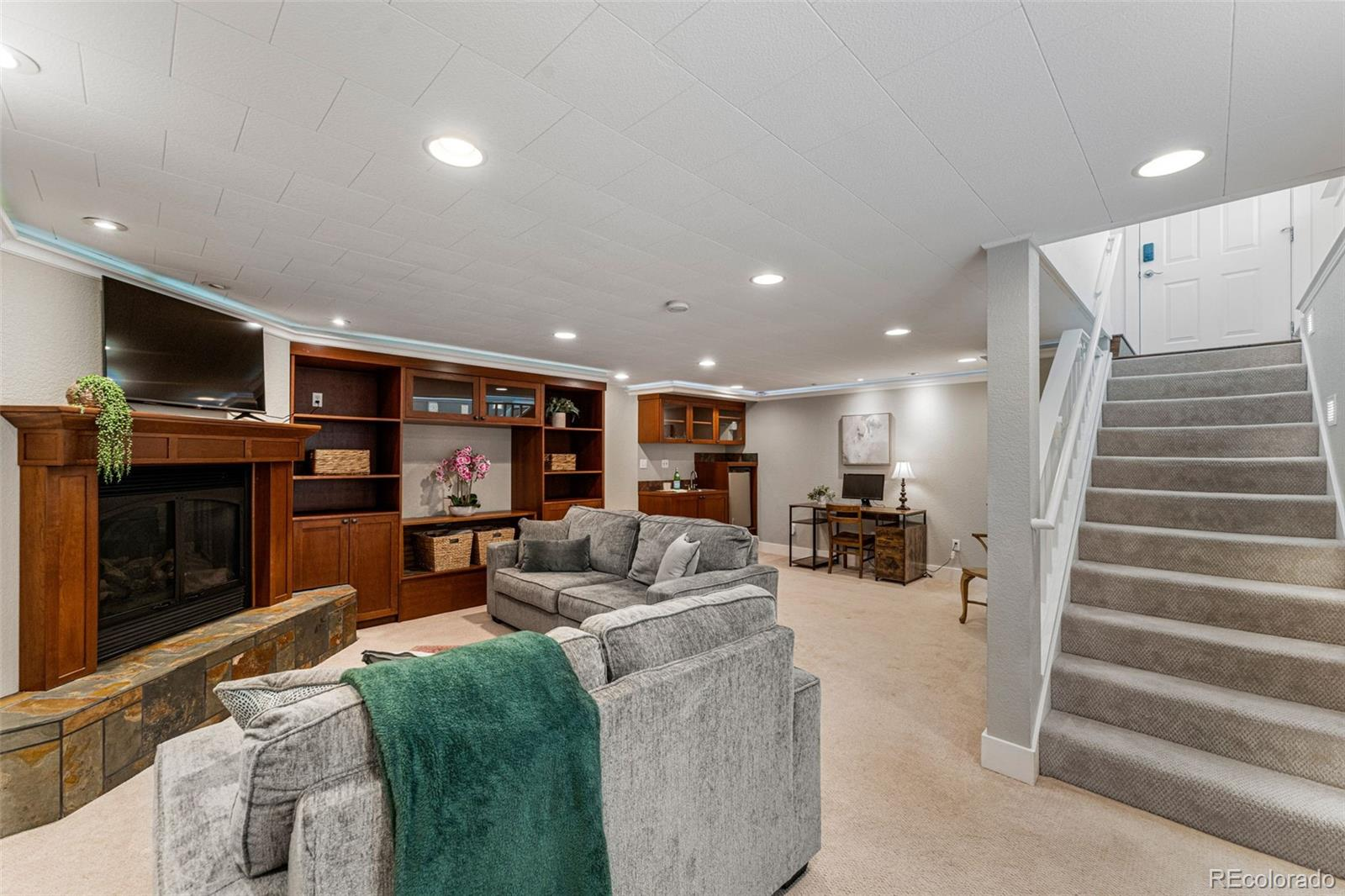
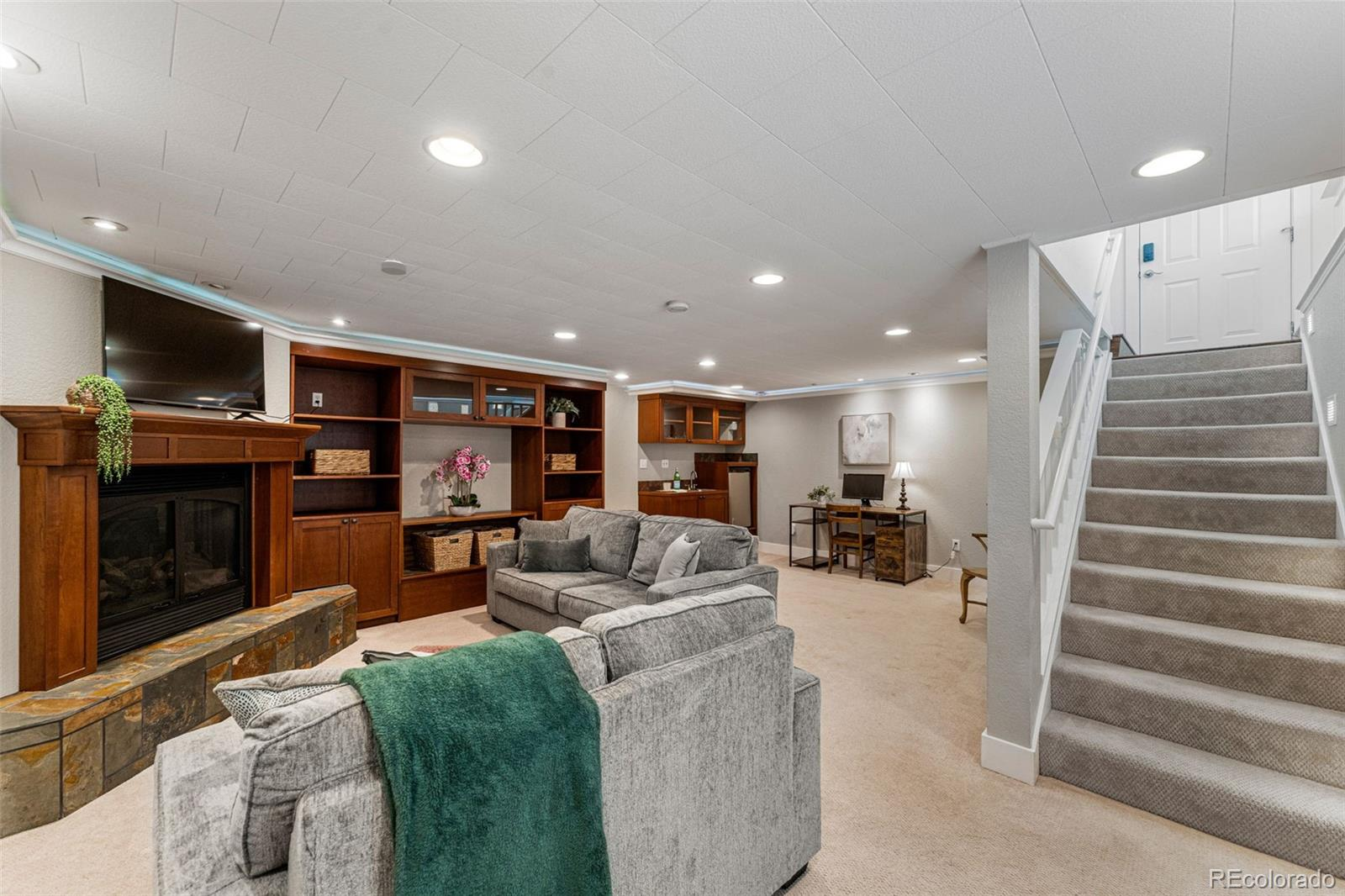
+ smoke detector (393, 266)
